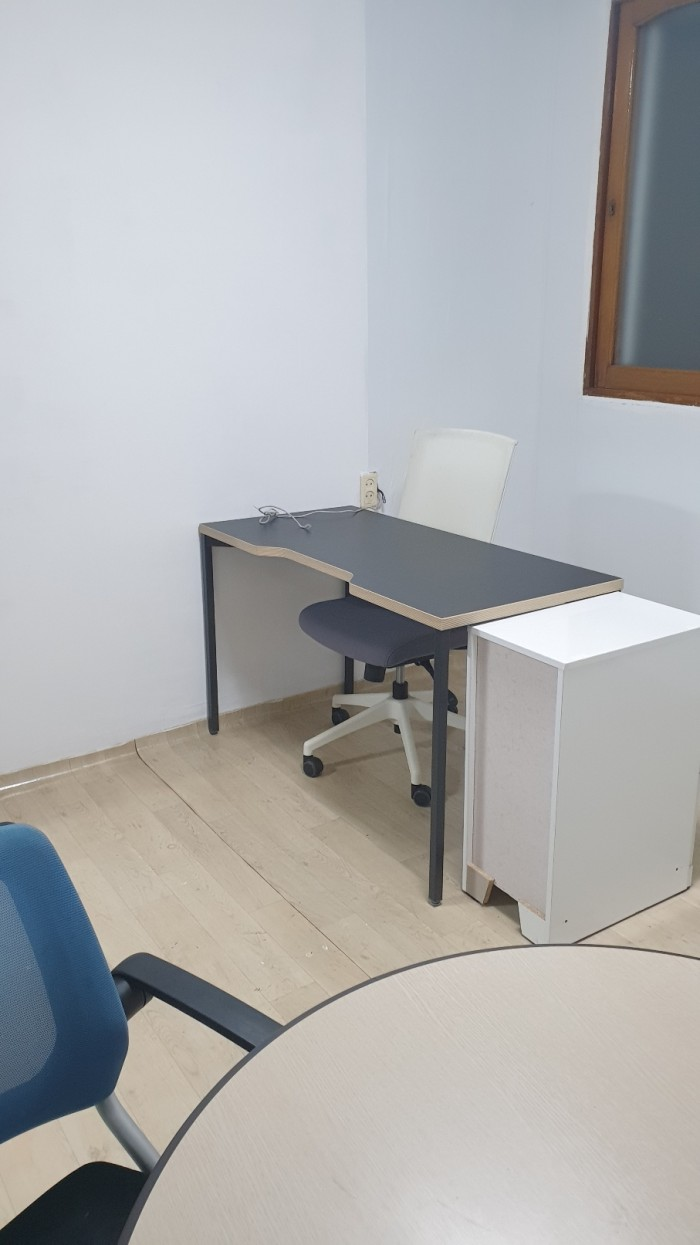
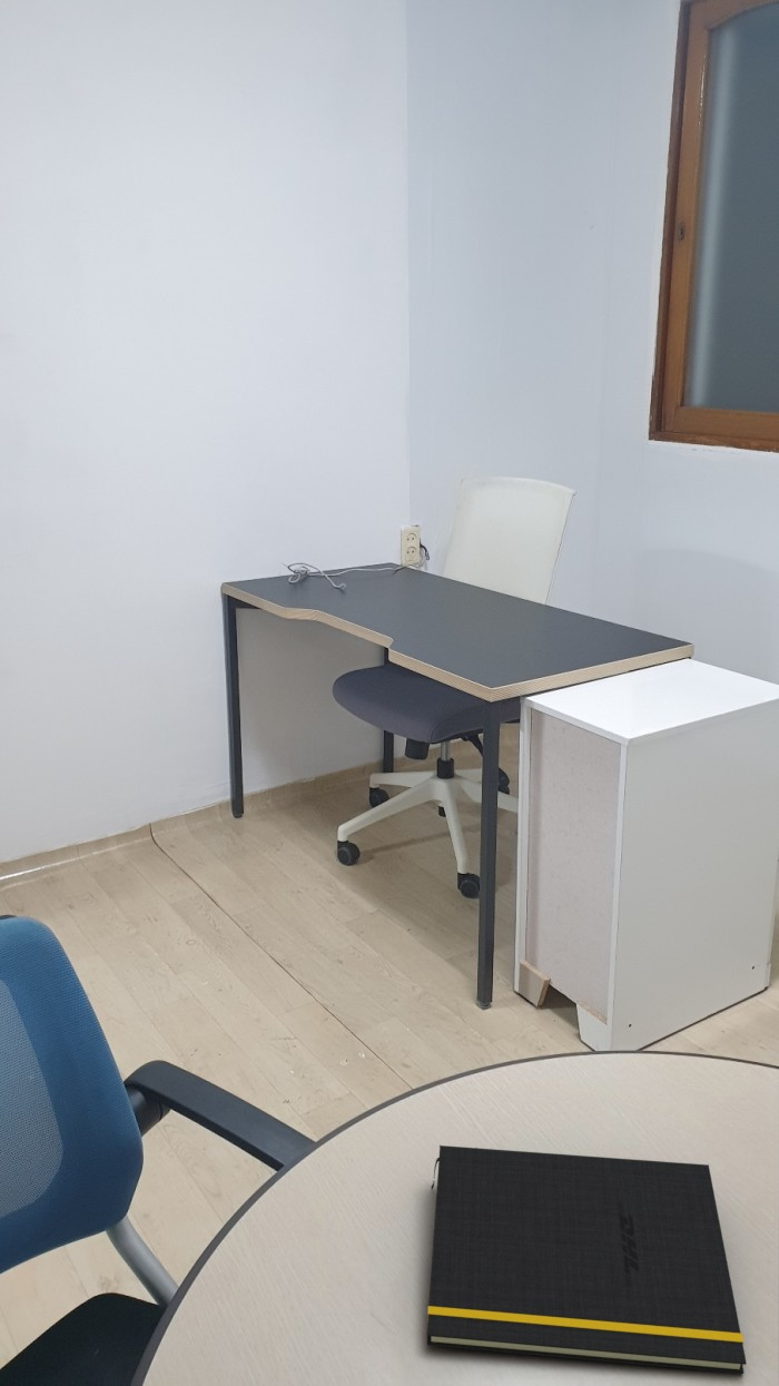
+ notepad (578, 1248)
